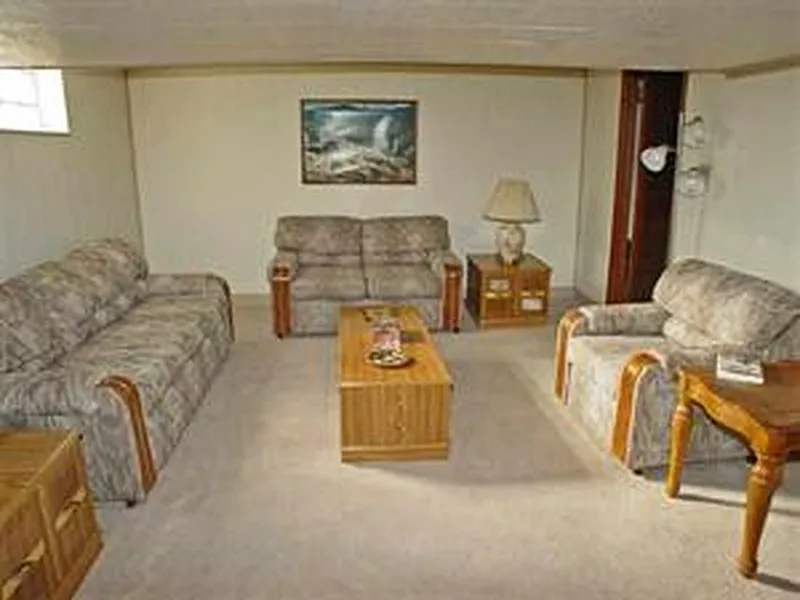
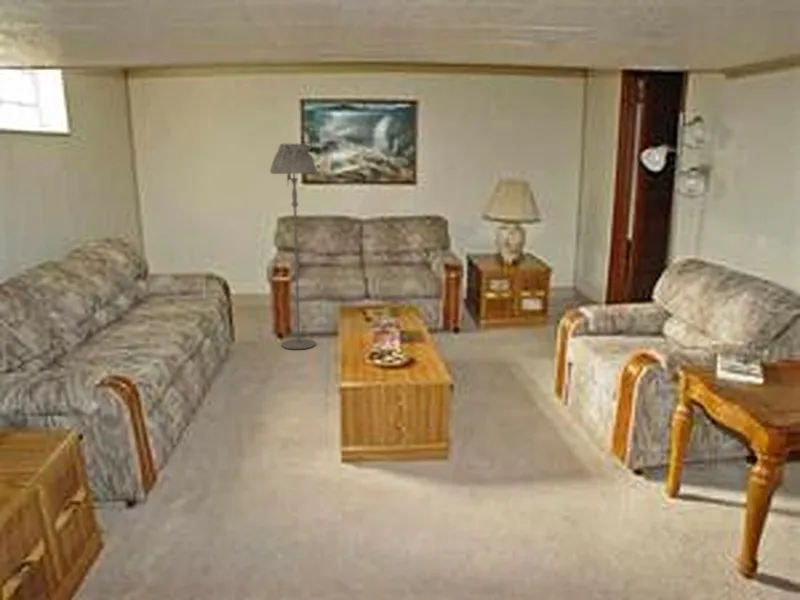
+ floor lamp (295, 247)
